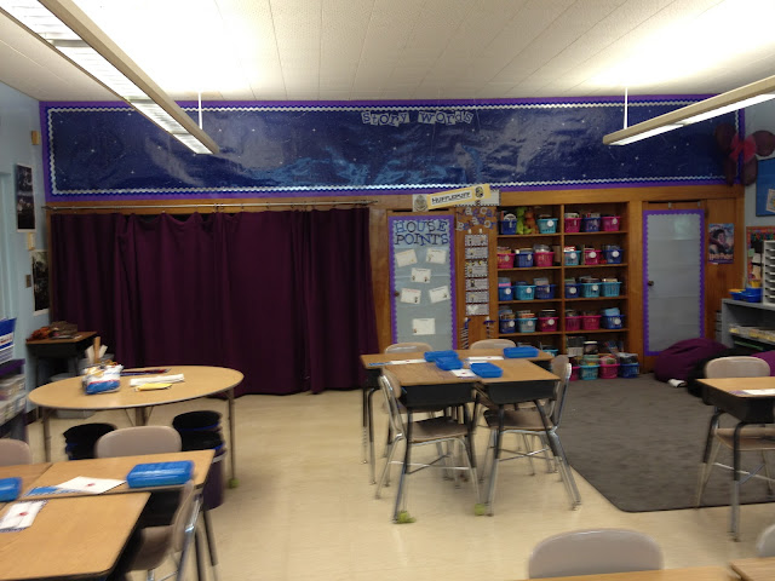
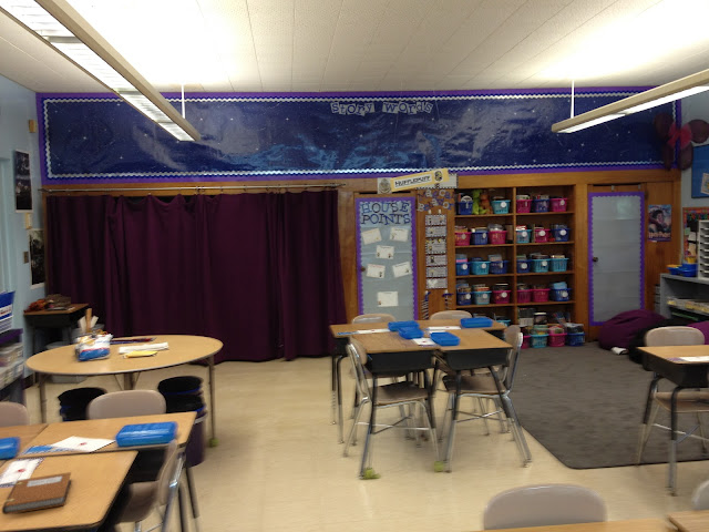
+ notebook (39, 491)
